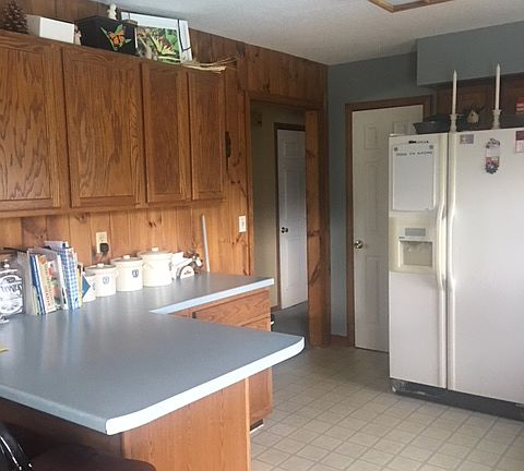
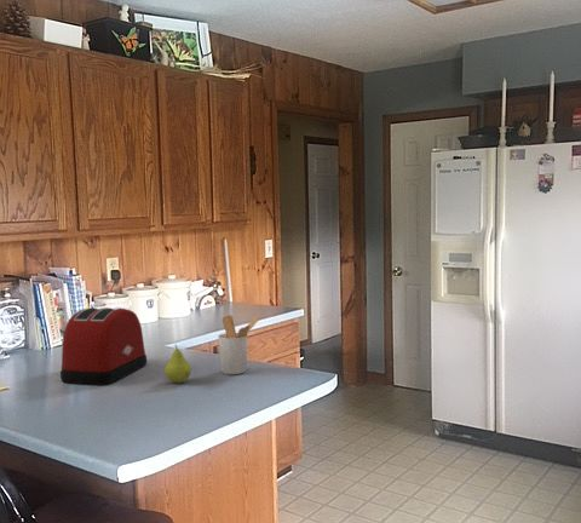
+ toaster (104, 340)
+ fruit (177, 363)
+ utensil holder (240, 343)
